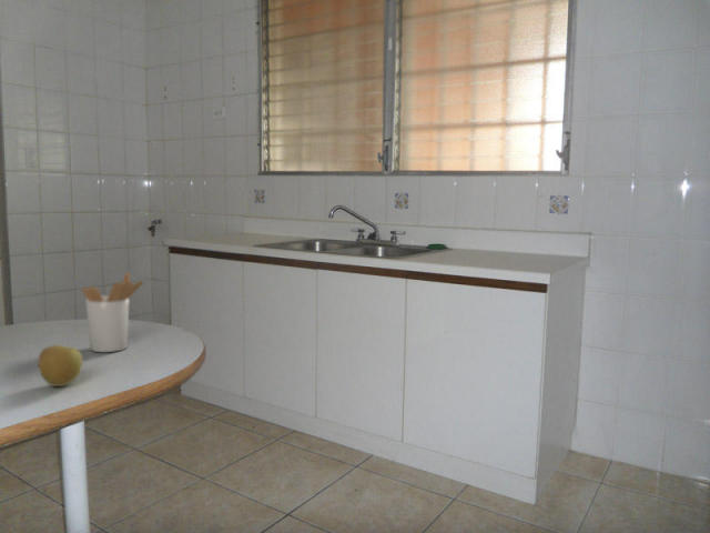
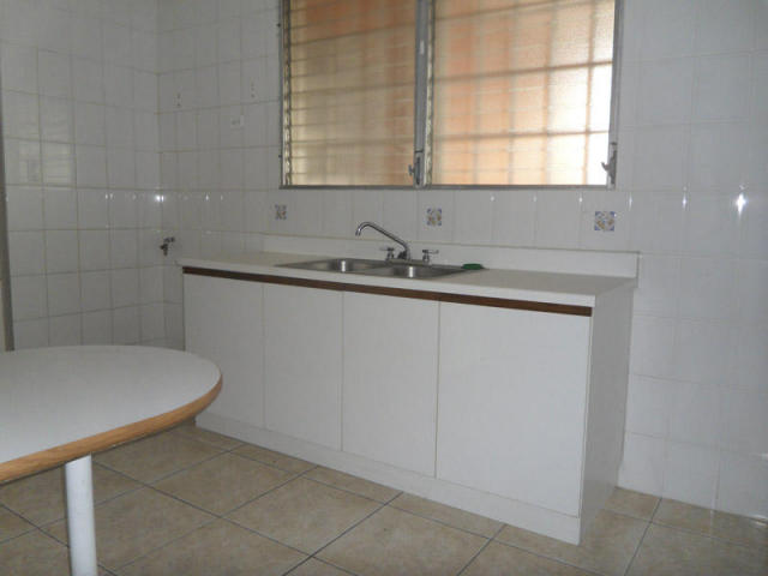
- utensil holder (114, 312)
- apple (59, 365)
